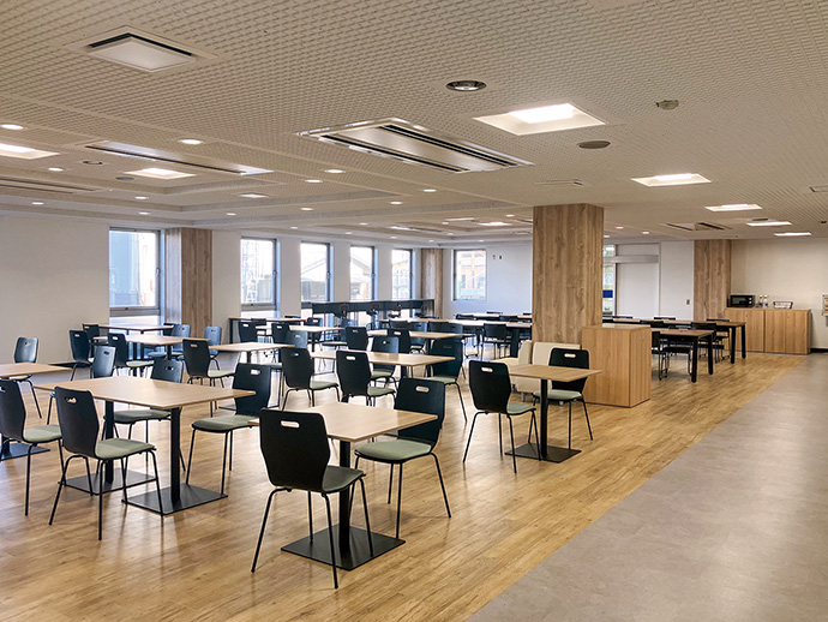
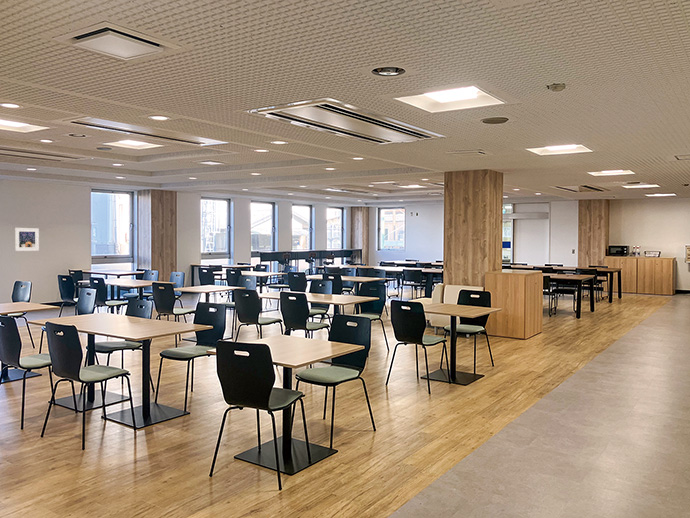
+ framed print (27, 239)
